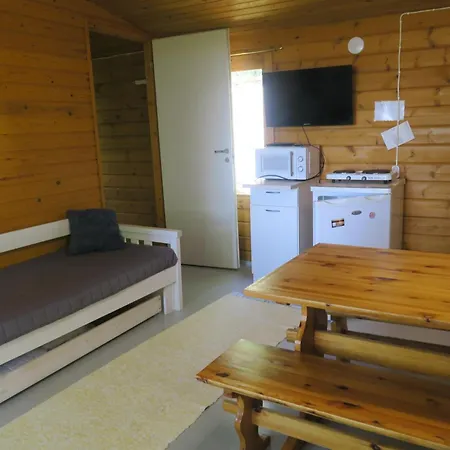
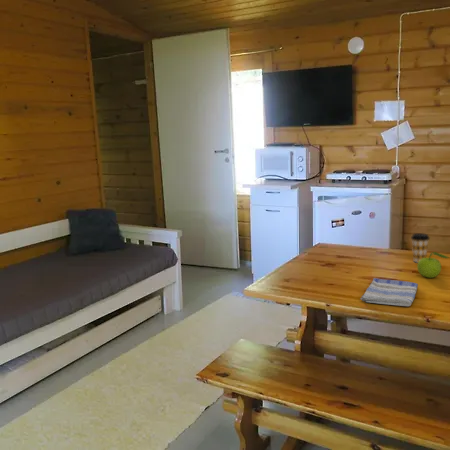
+ fruit (433, 264)
+ dish towel (390, 291)
+ coffee cup (419, 248)
